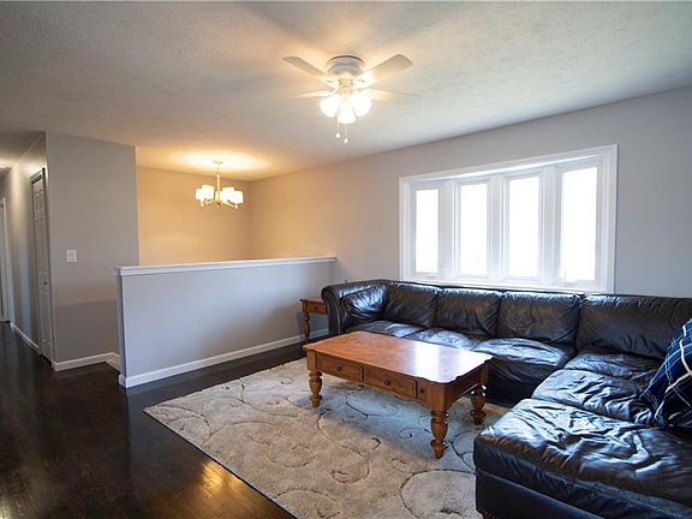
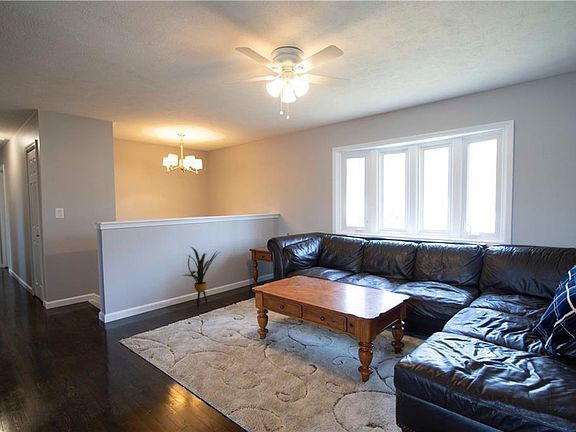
+ house plant (201, 275)
